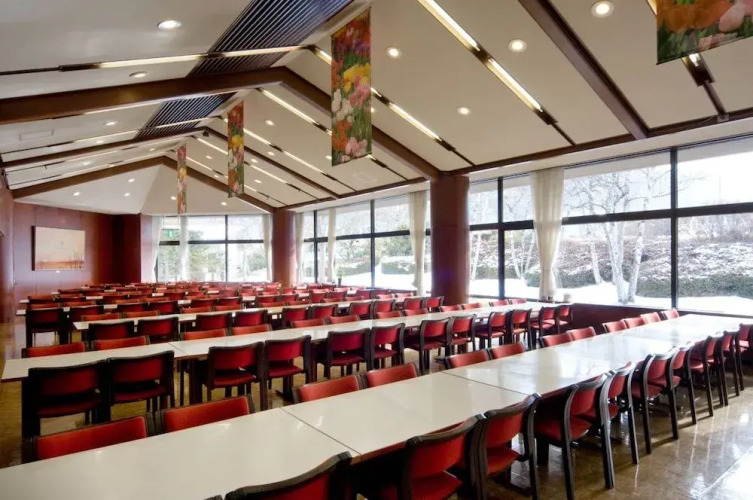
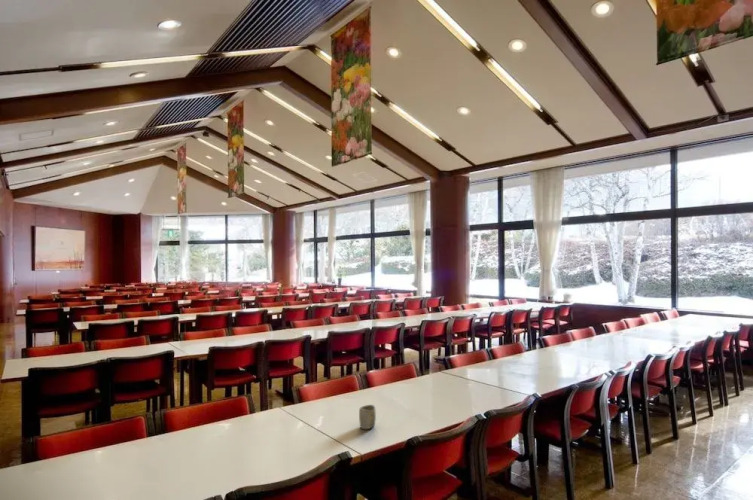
+ cup (367, 417)
